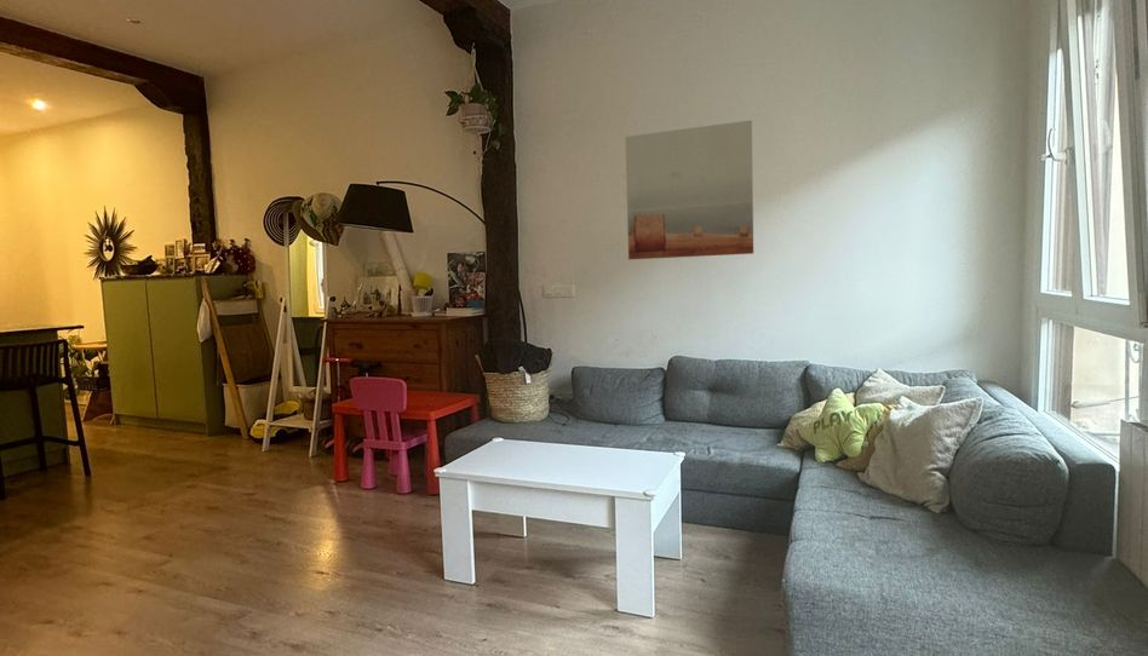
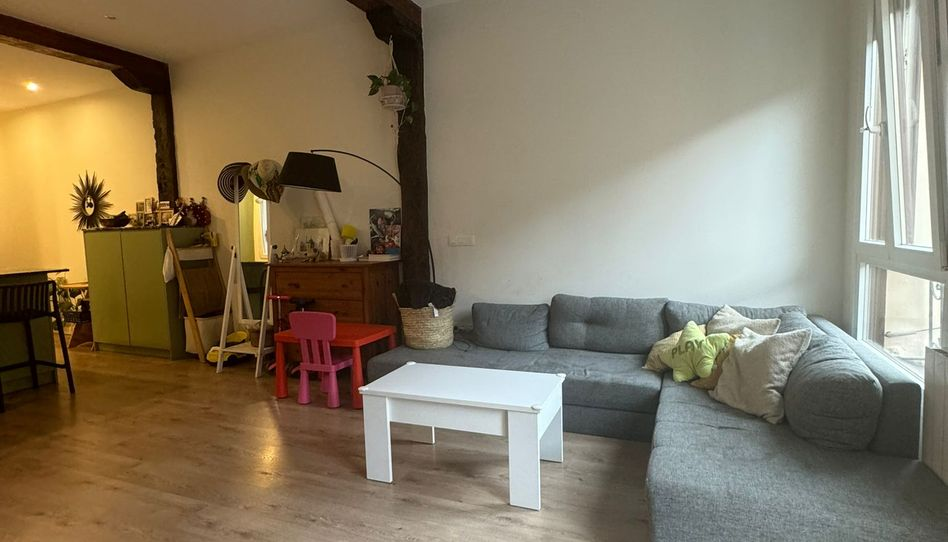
- wall art (687, 192)
